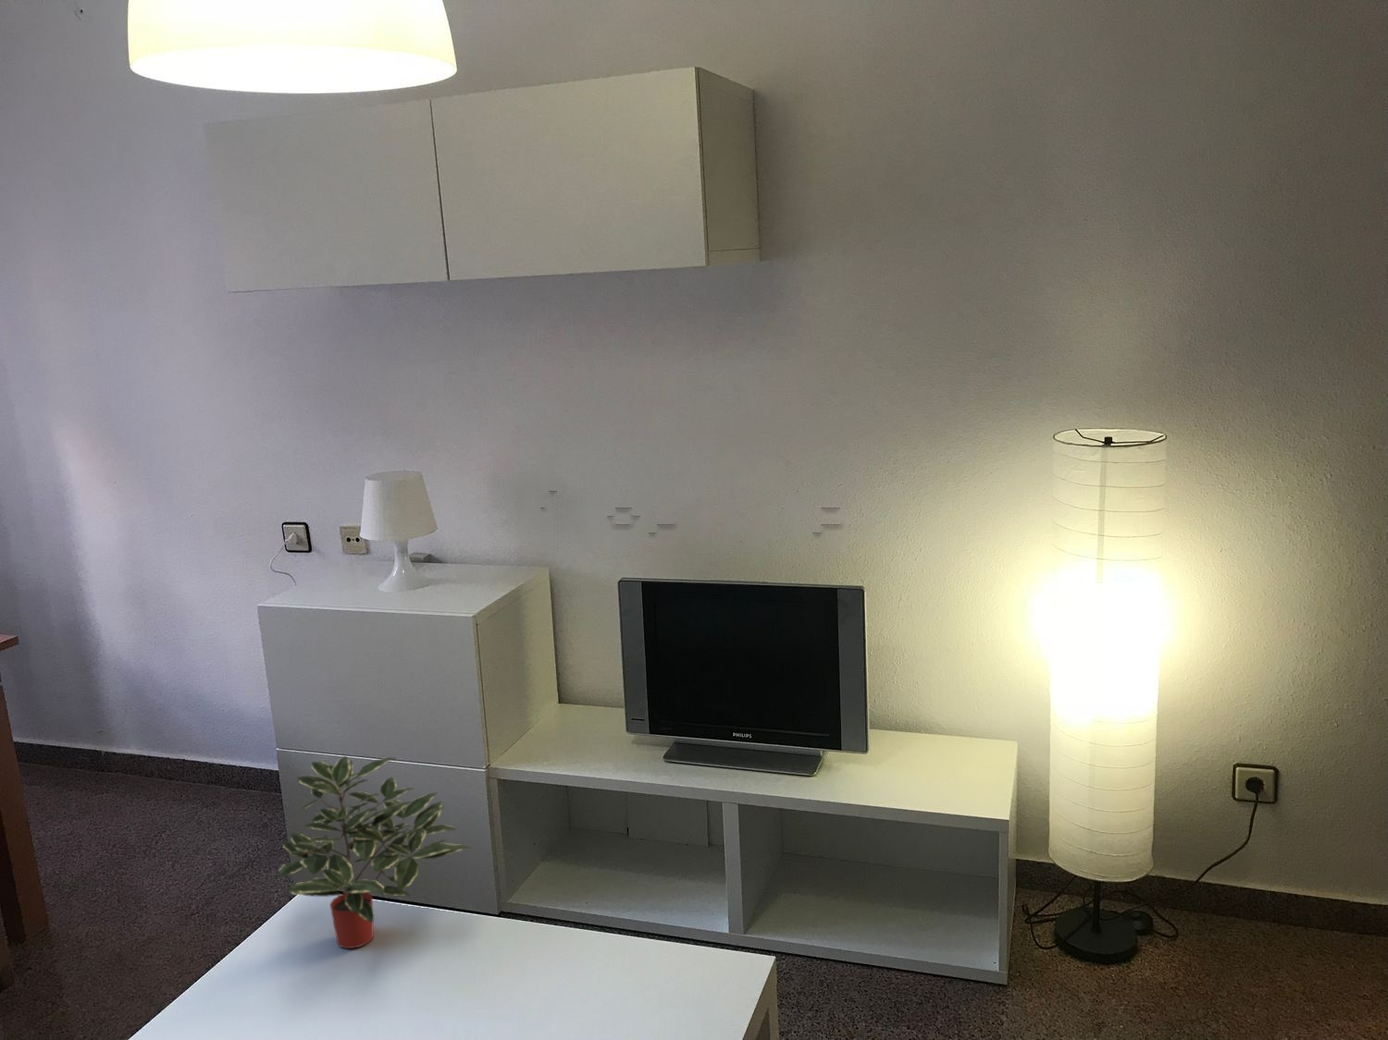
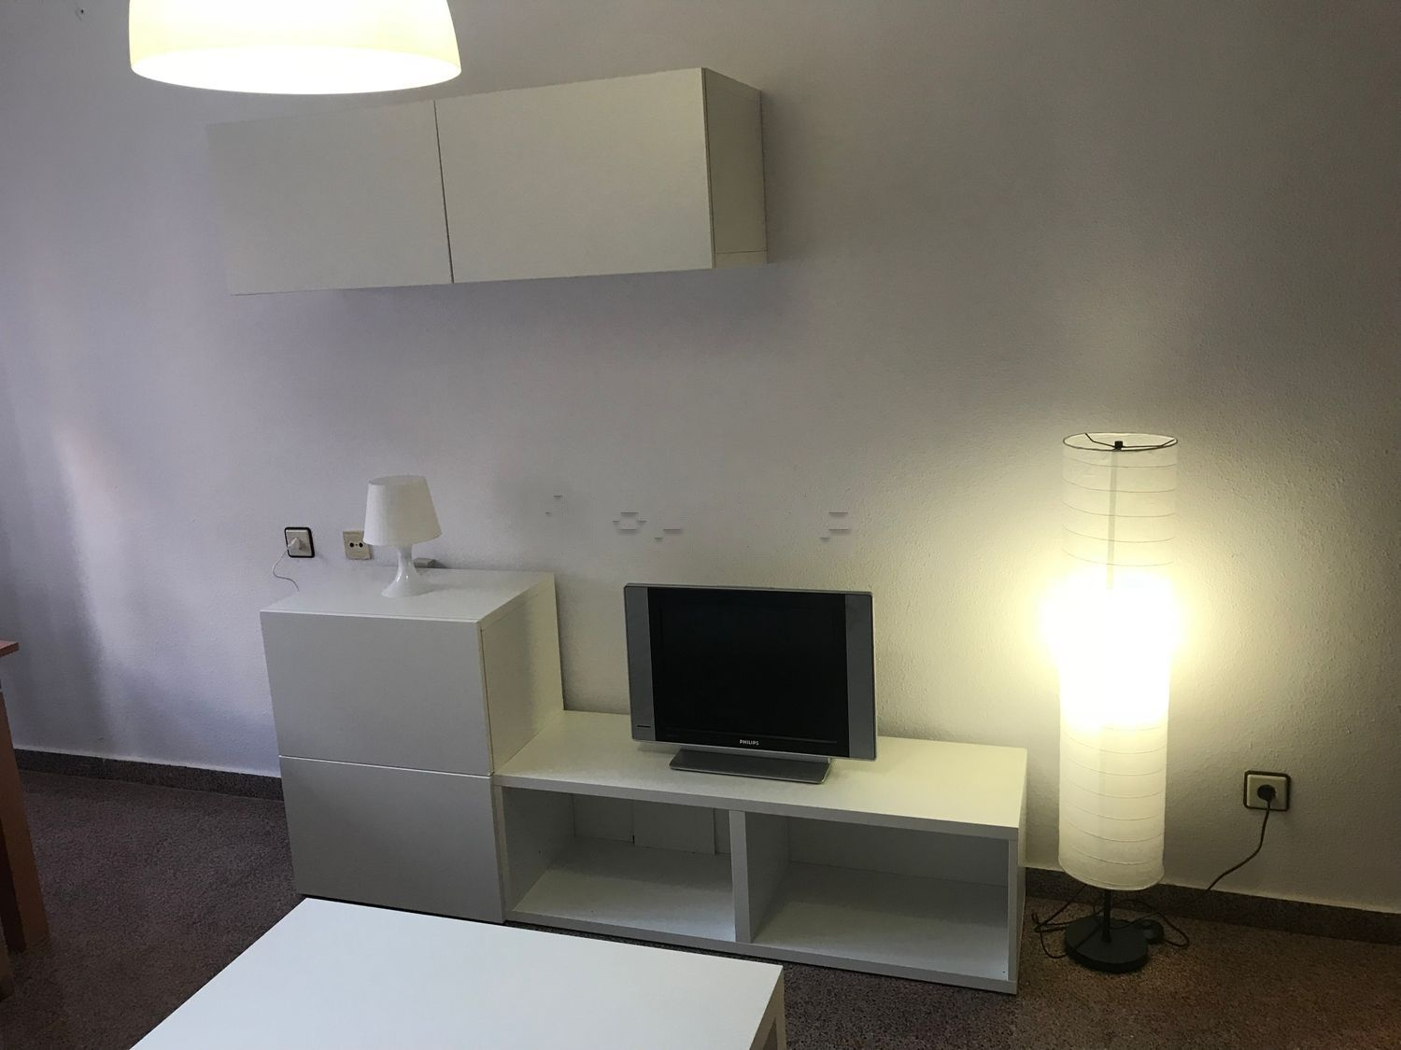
- potted plant (374, 853)
